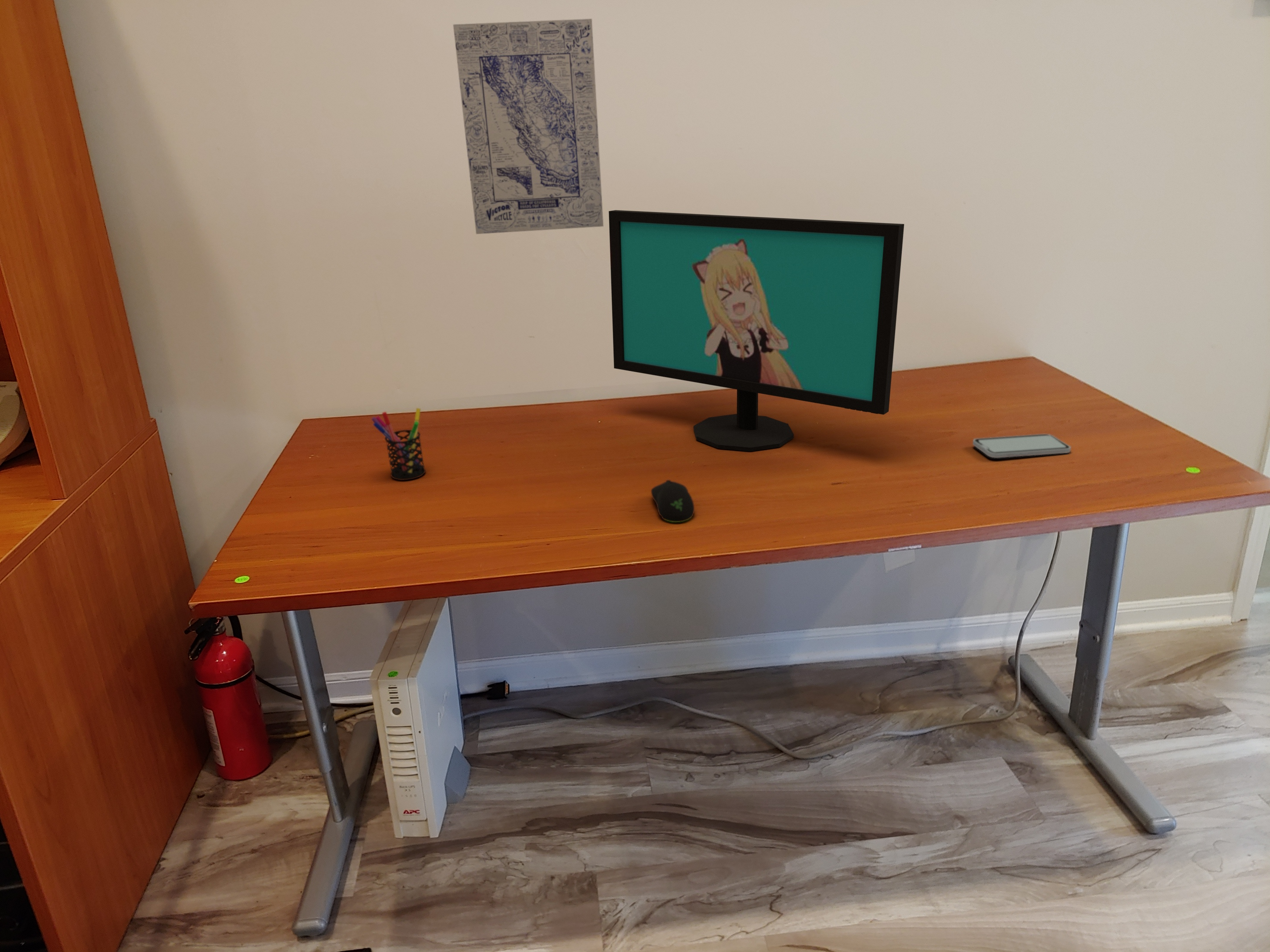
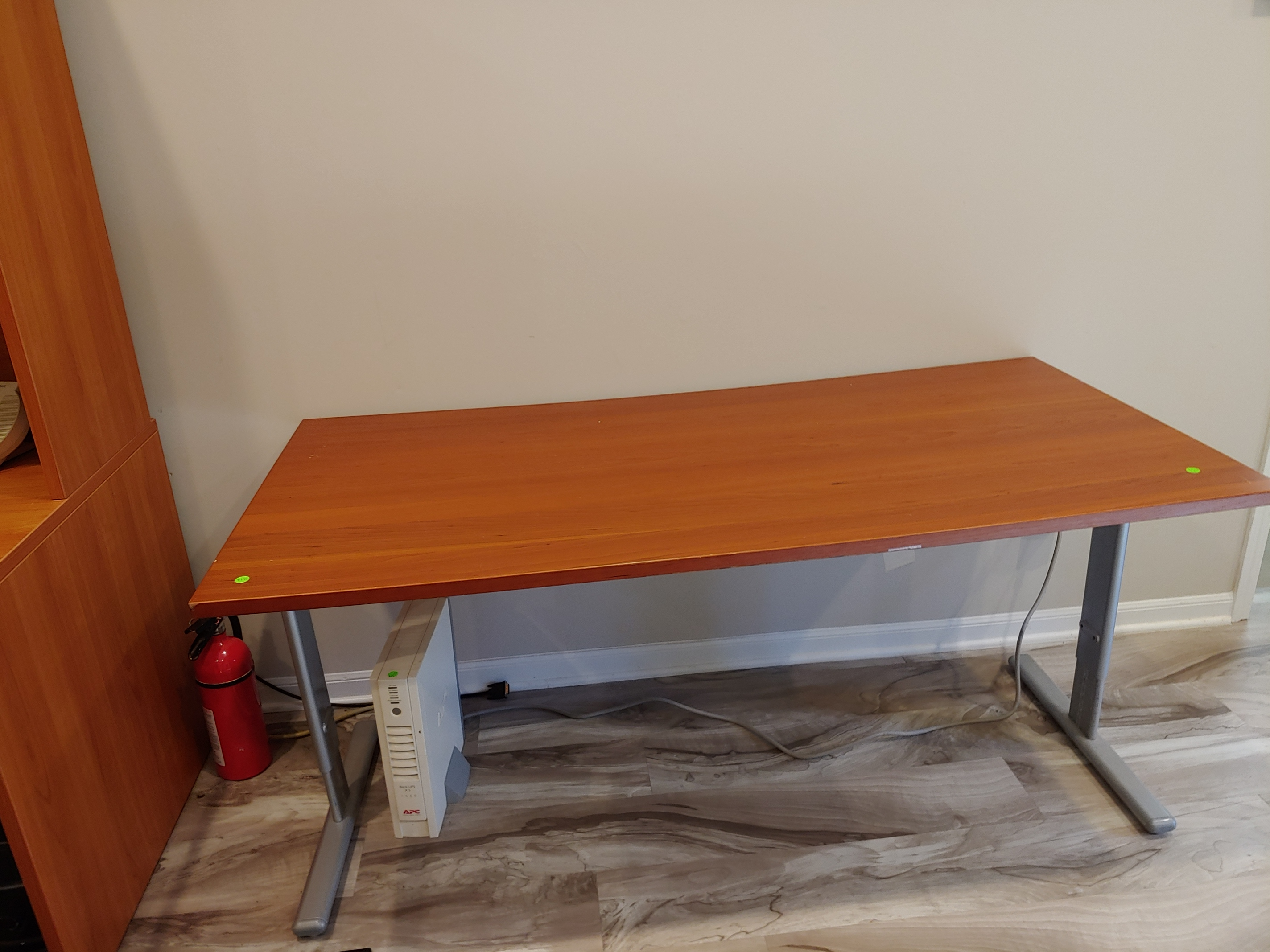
- computer mouse (672, 496)
- computer monitor (743, 330)
- pen holder (404, 442)
- smartphone (1021, 445)
- wall art (532, 130)
